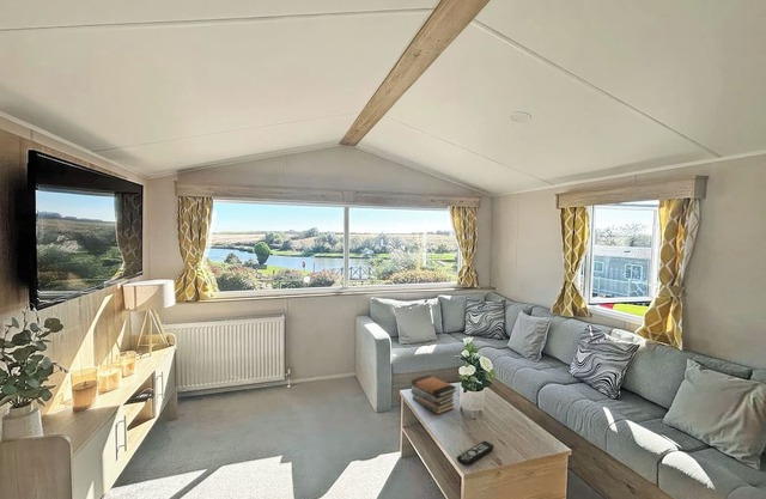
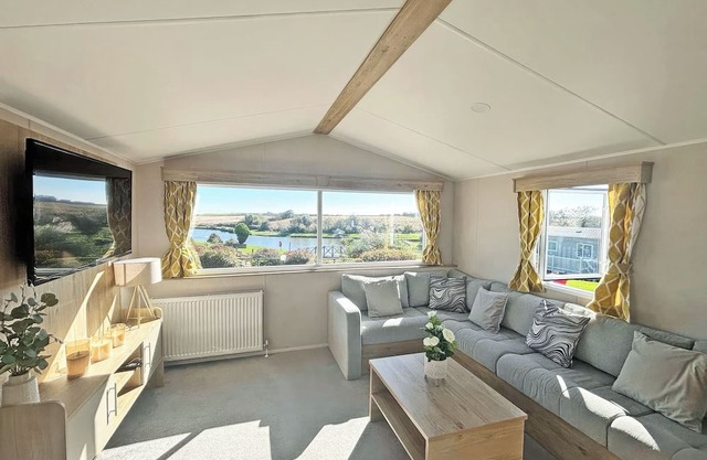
- book stack (432, 392)
- remote control (475, 452)
